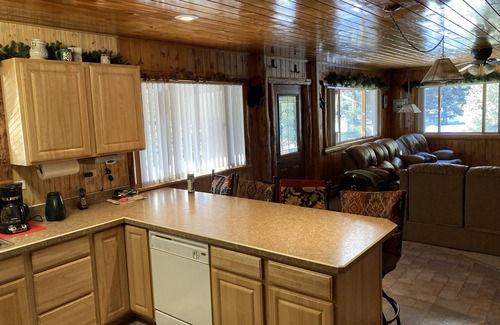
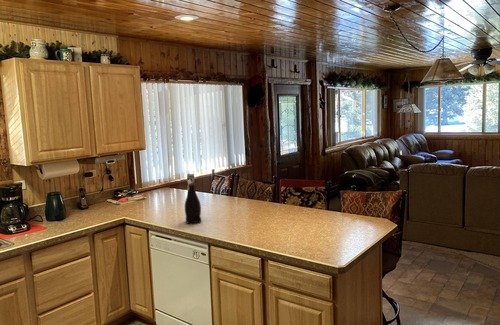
+ bottle (192, 202)
